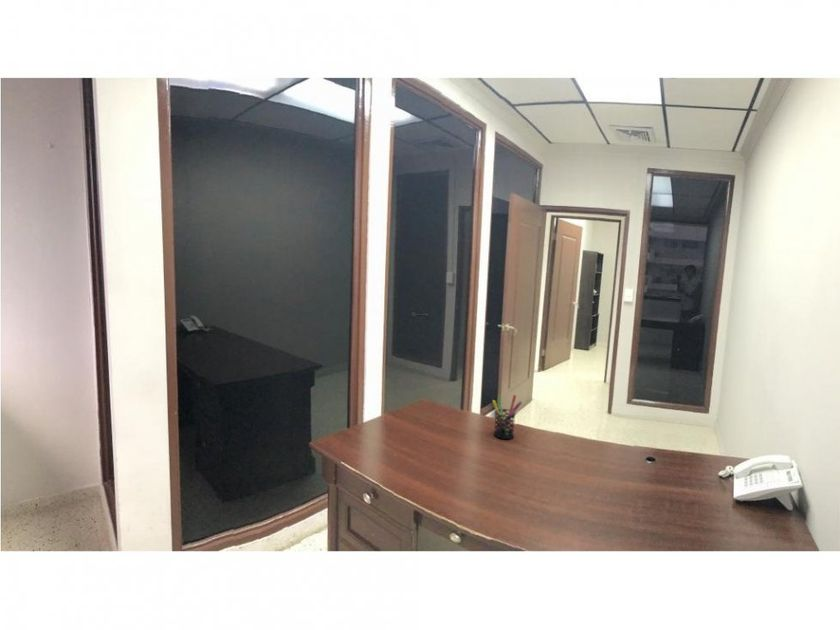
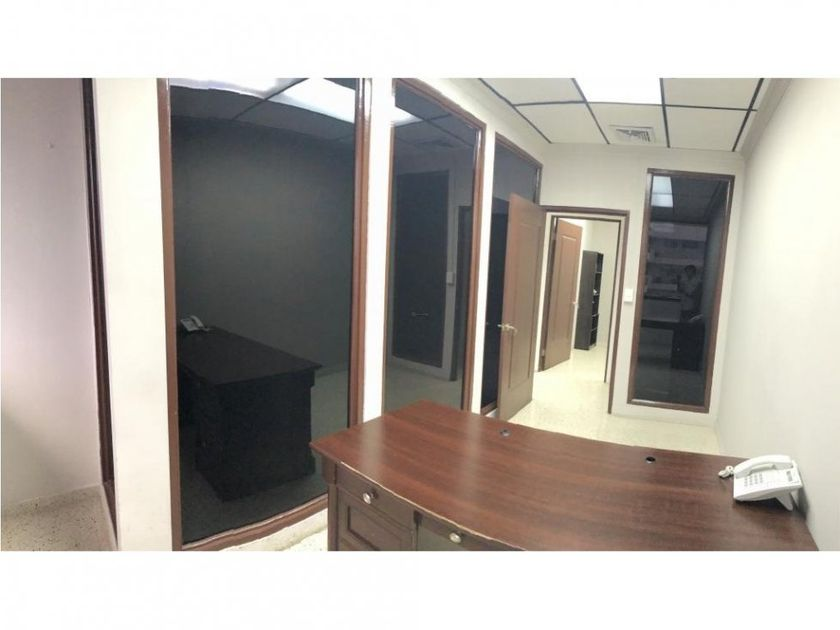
- pen holder (504, 414)
